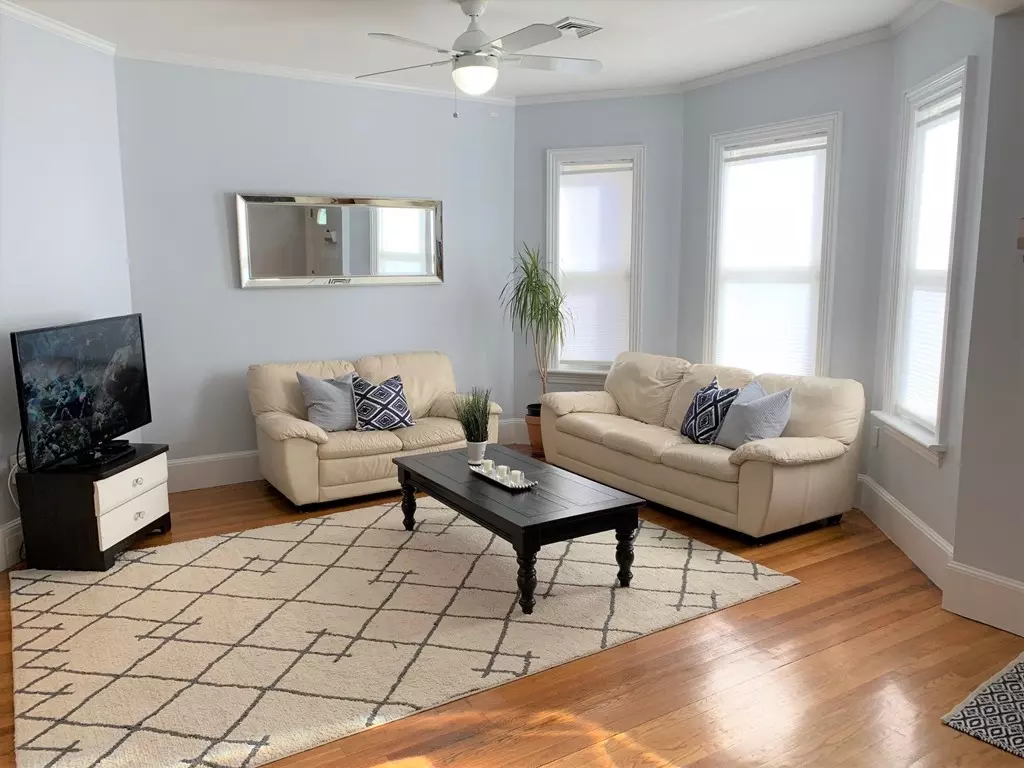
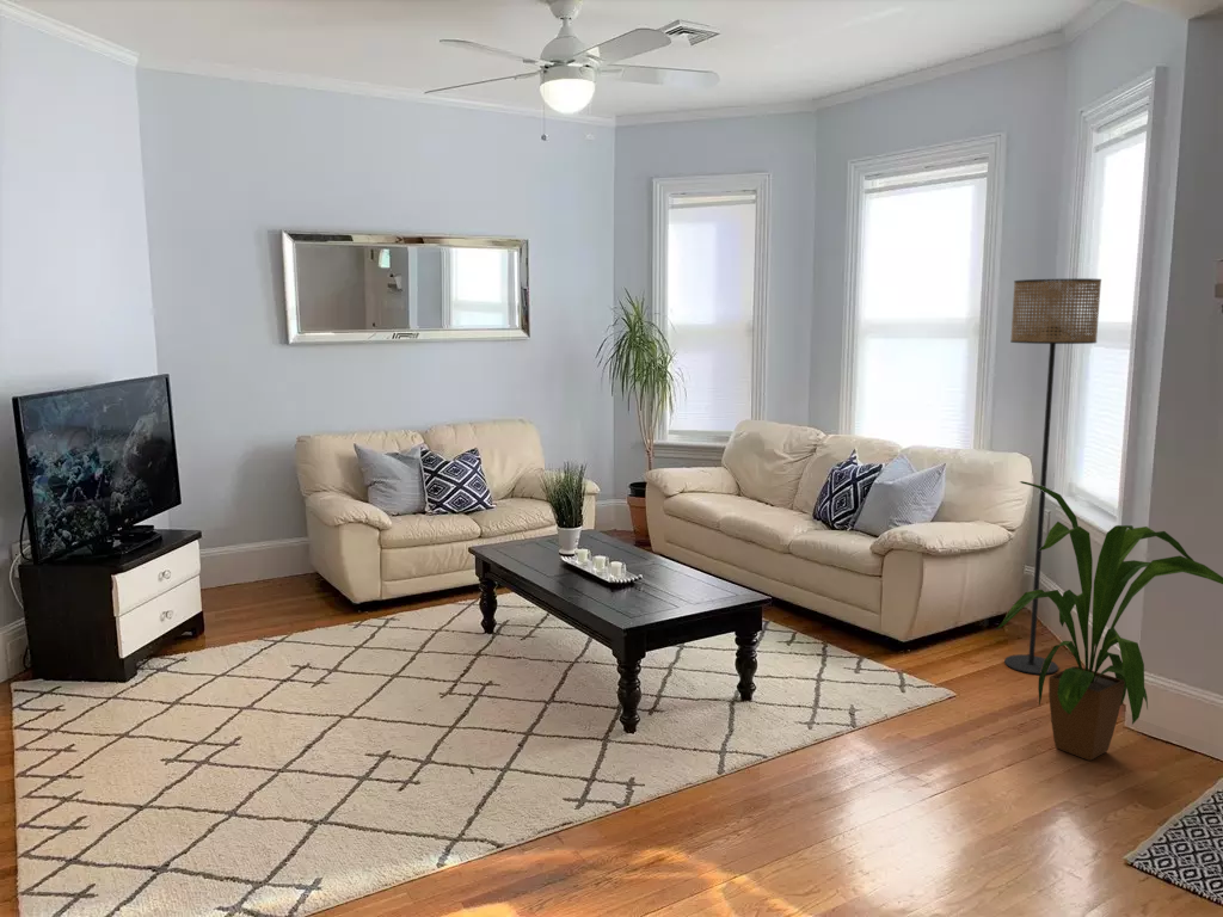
+ house plant (1113, 628)
+ floor lamp (1043, 479)
